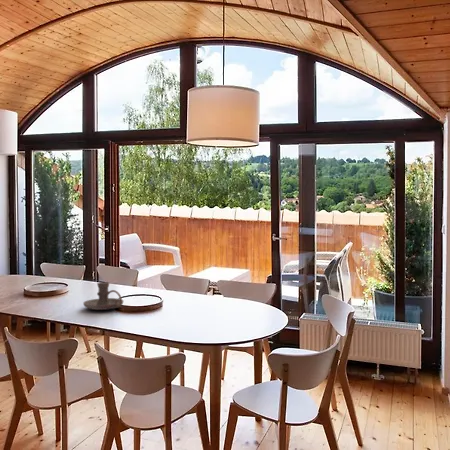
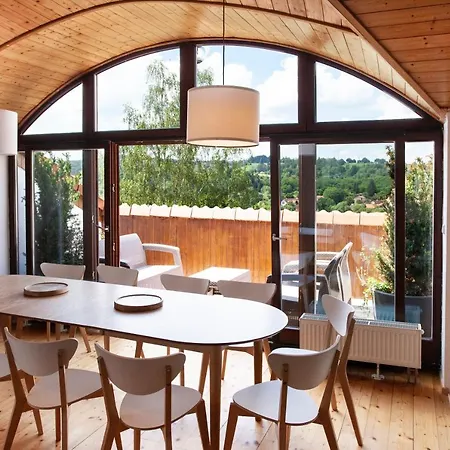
- candle holder (106, 296)
